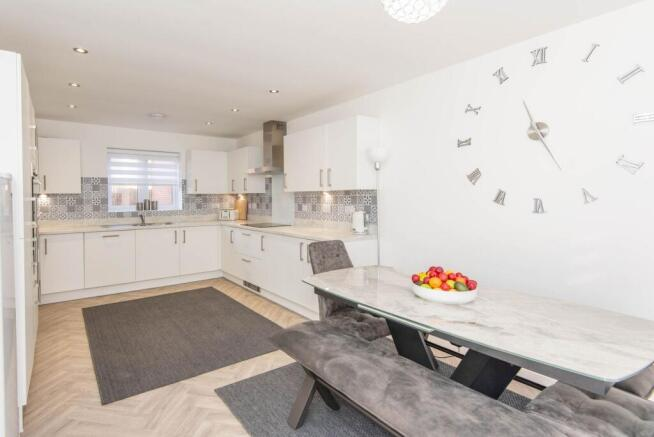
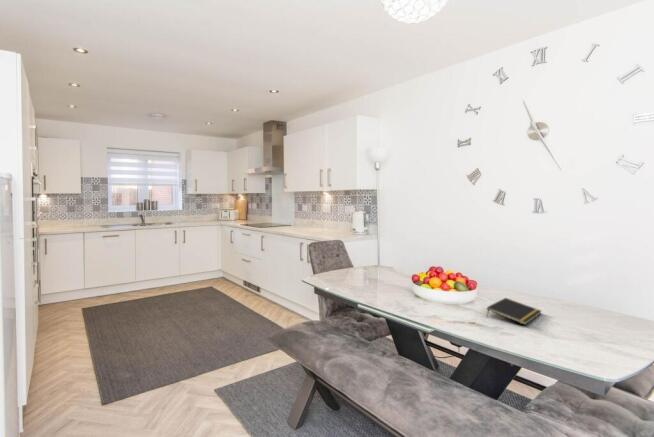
+ notepad (514, 310)
